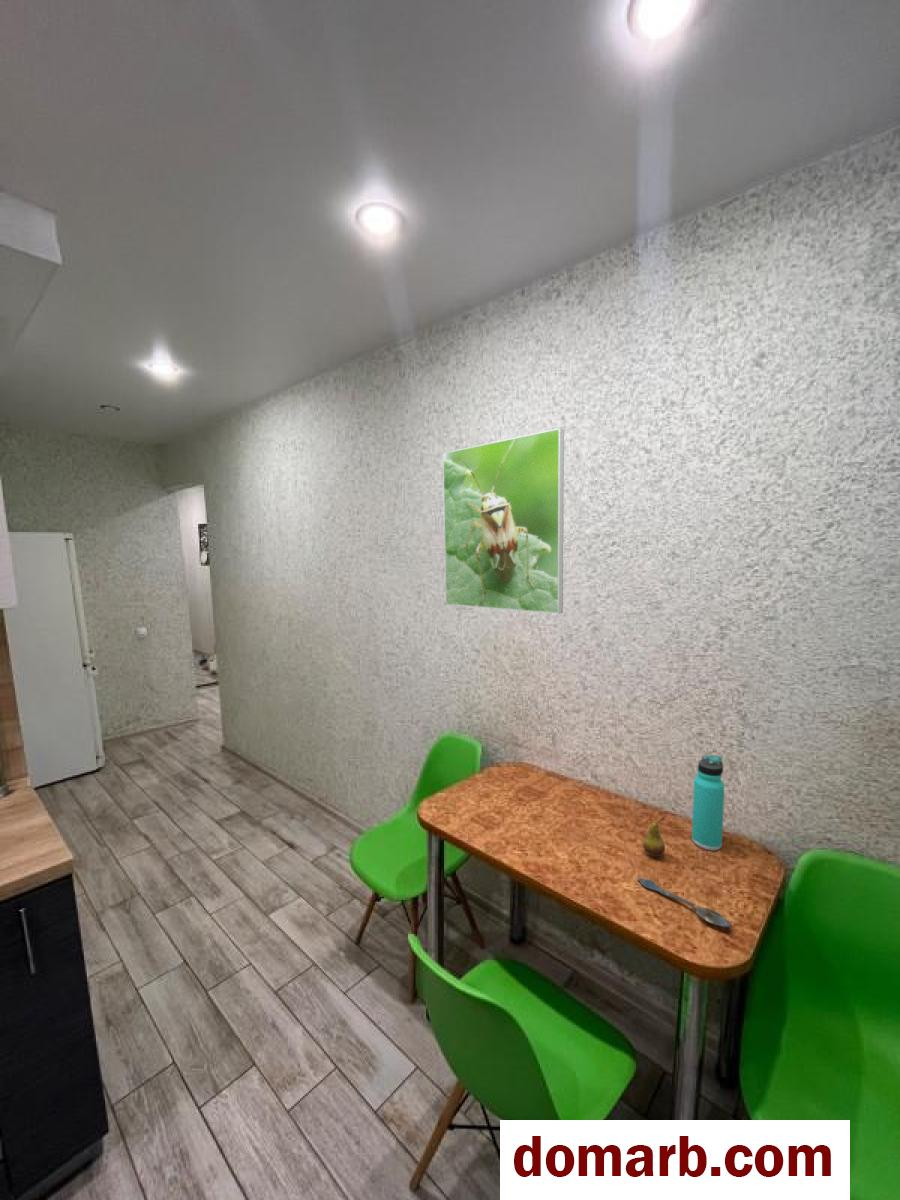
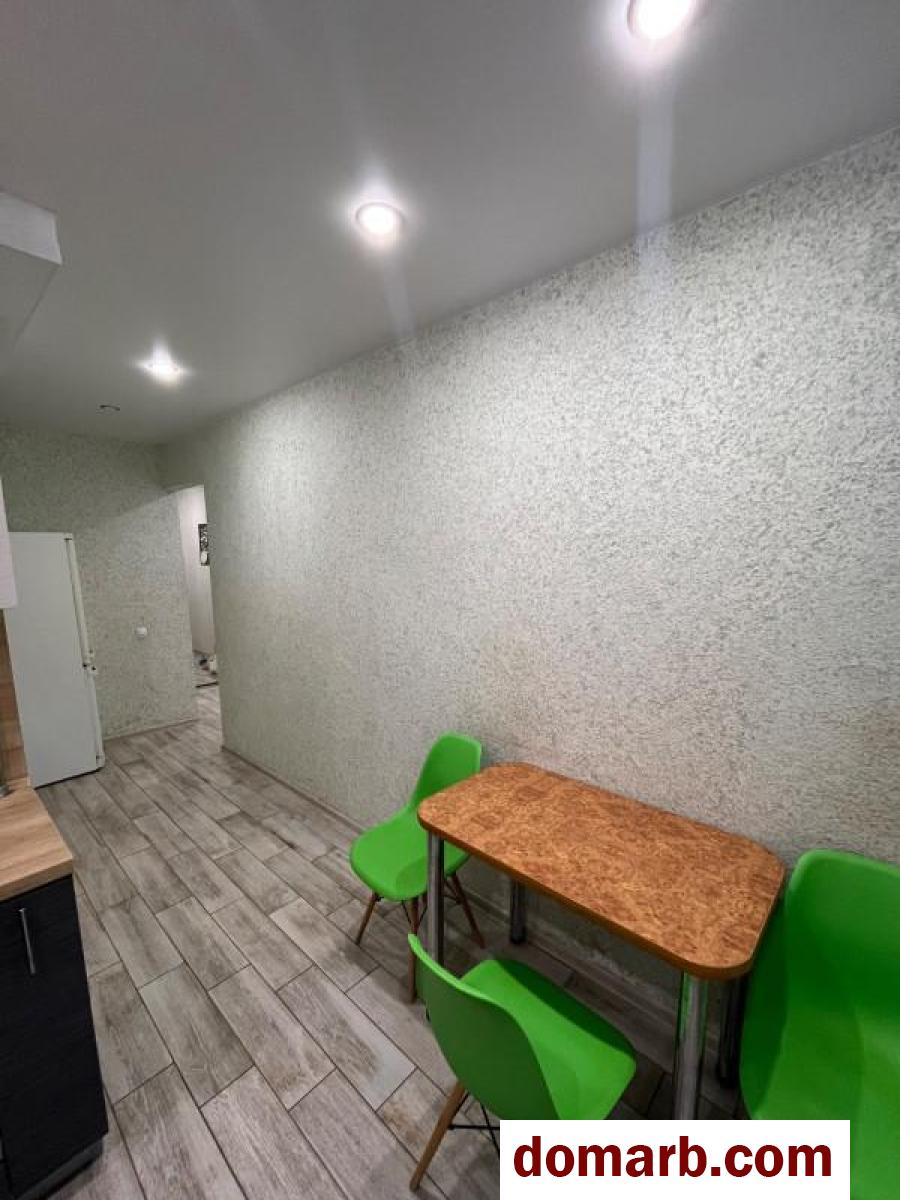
- thermos bottle (708, 800)
- spoon (680, 900)
- fruit (654, 834)
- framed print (498, 526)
